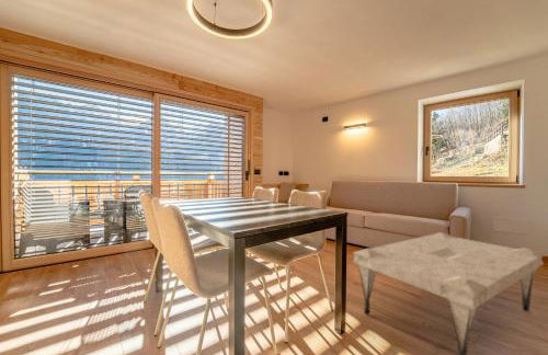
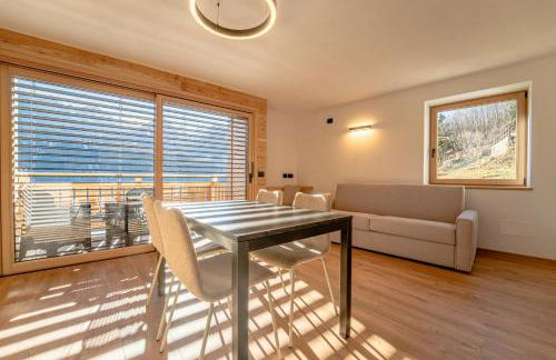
- coffee table (448, 280)
